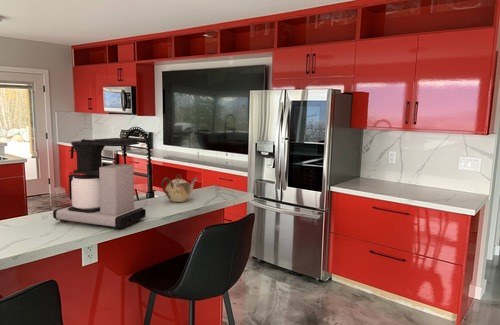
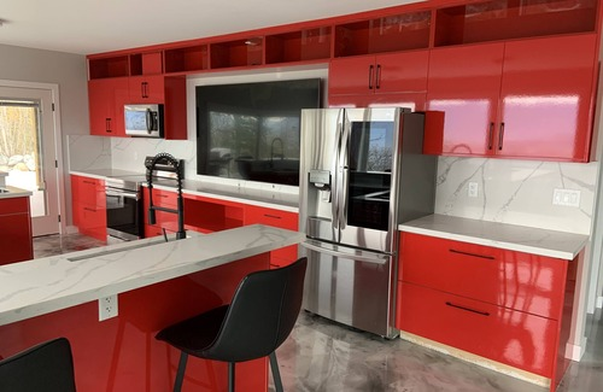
- coffee maker (99, 180)
- teapot (180, 187)
